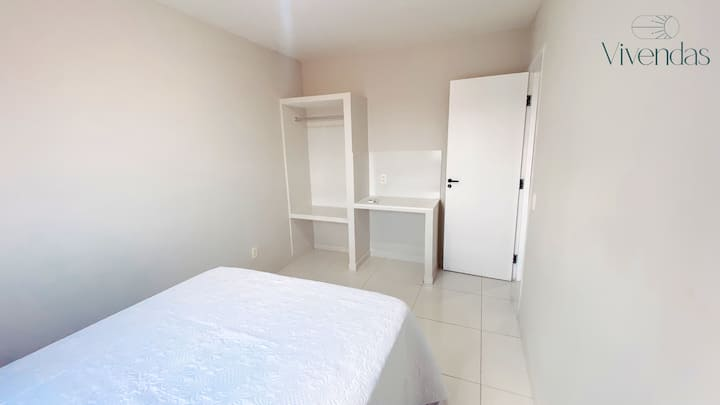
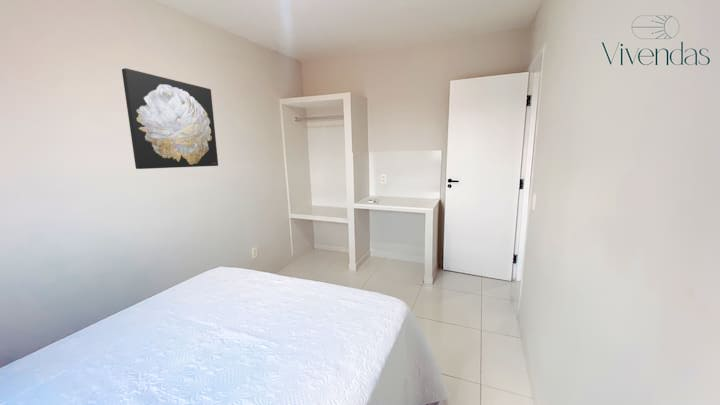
+ wall art (177, 124)
